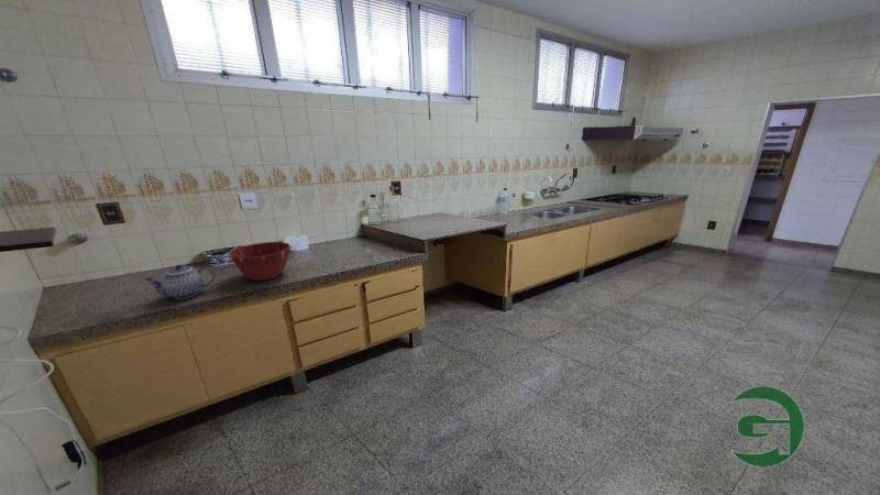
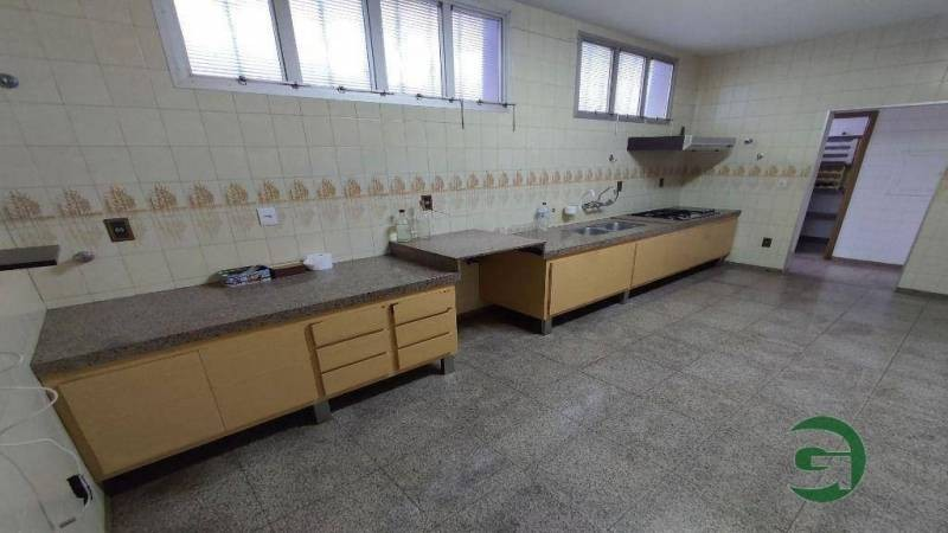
- teapot (182, 279)
- mixing bowl (263, 262)
